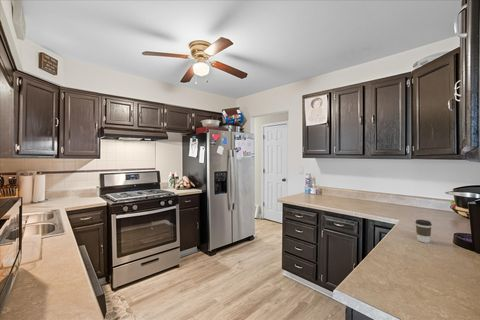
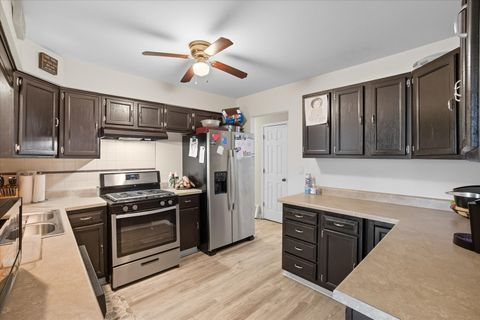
- coffee cup (423, 231)
